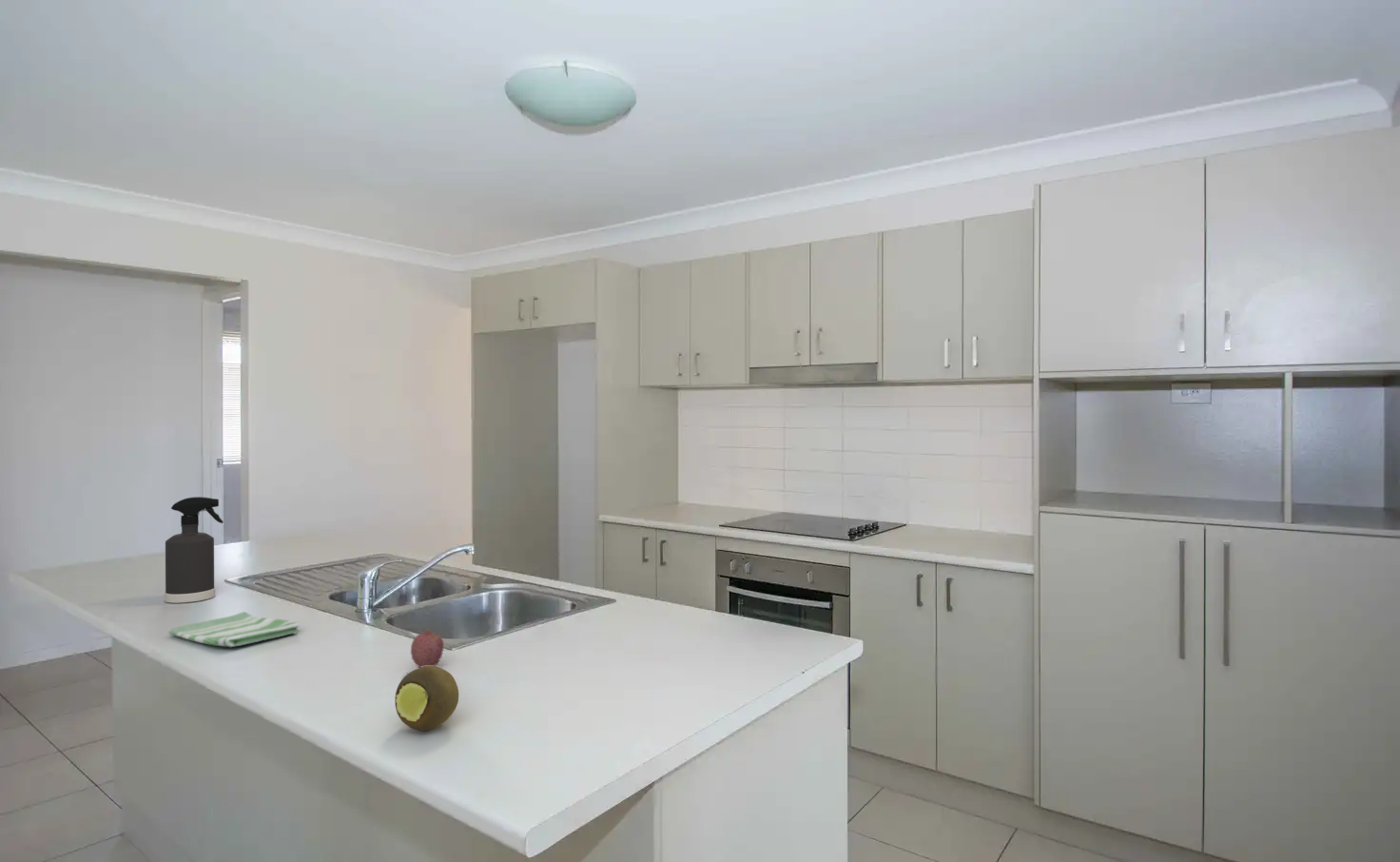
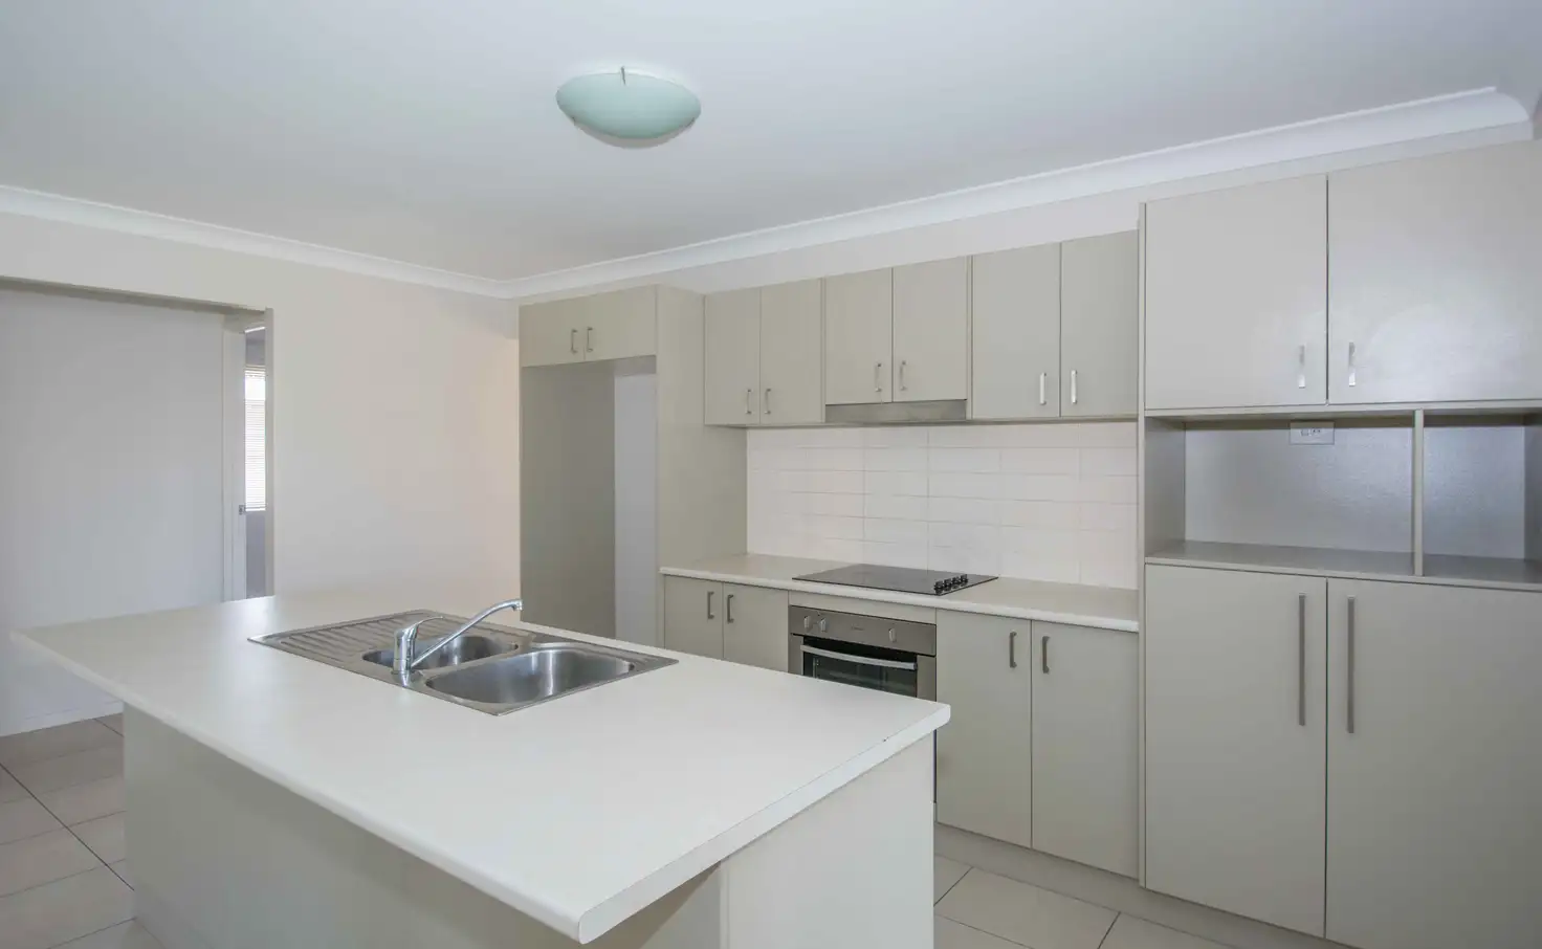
- dish towel (236, 628)
- spray bottle (194, 547)
- fruit (427, 649)
- fruit (427, 697)
